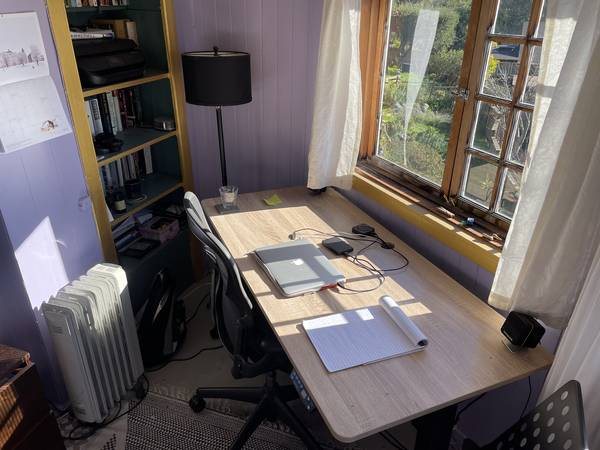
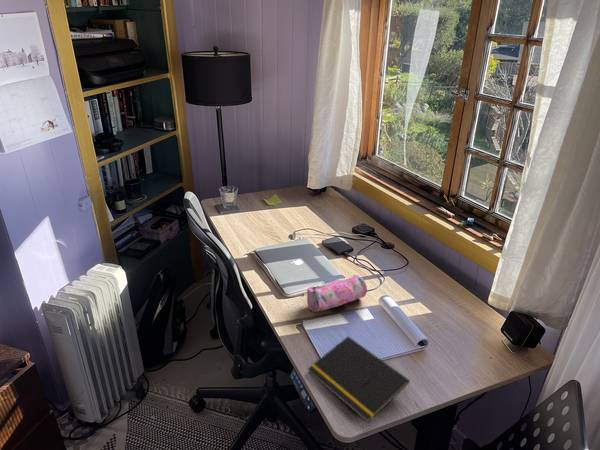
+ notepad (357, 375)
+ pencil case (336, 292)
